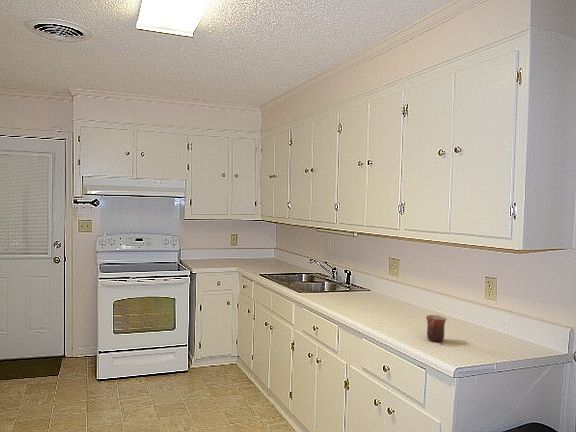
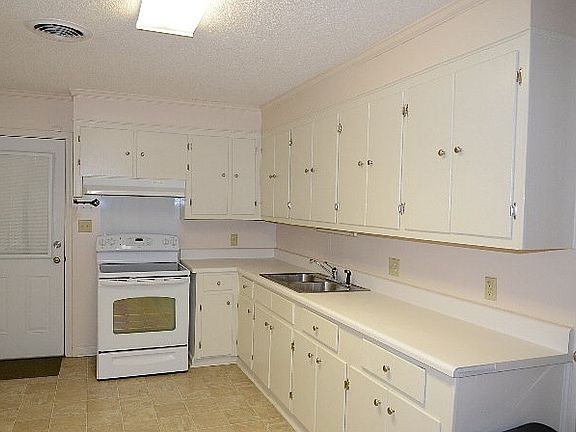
- mug (434, 329)
